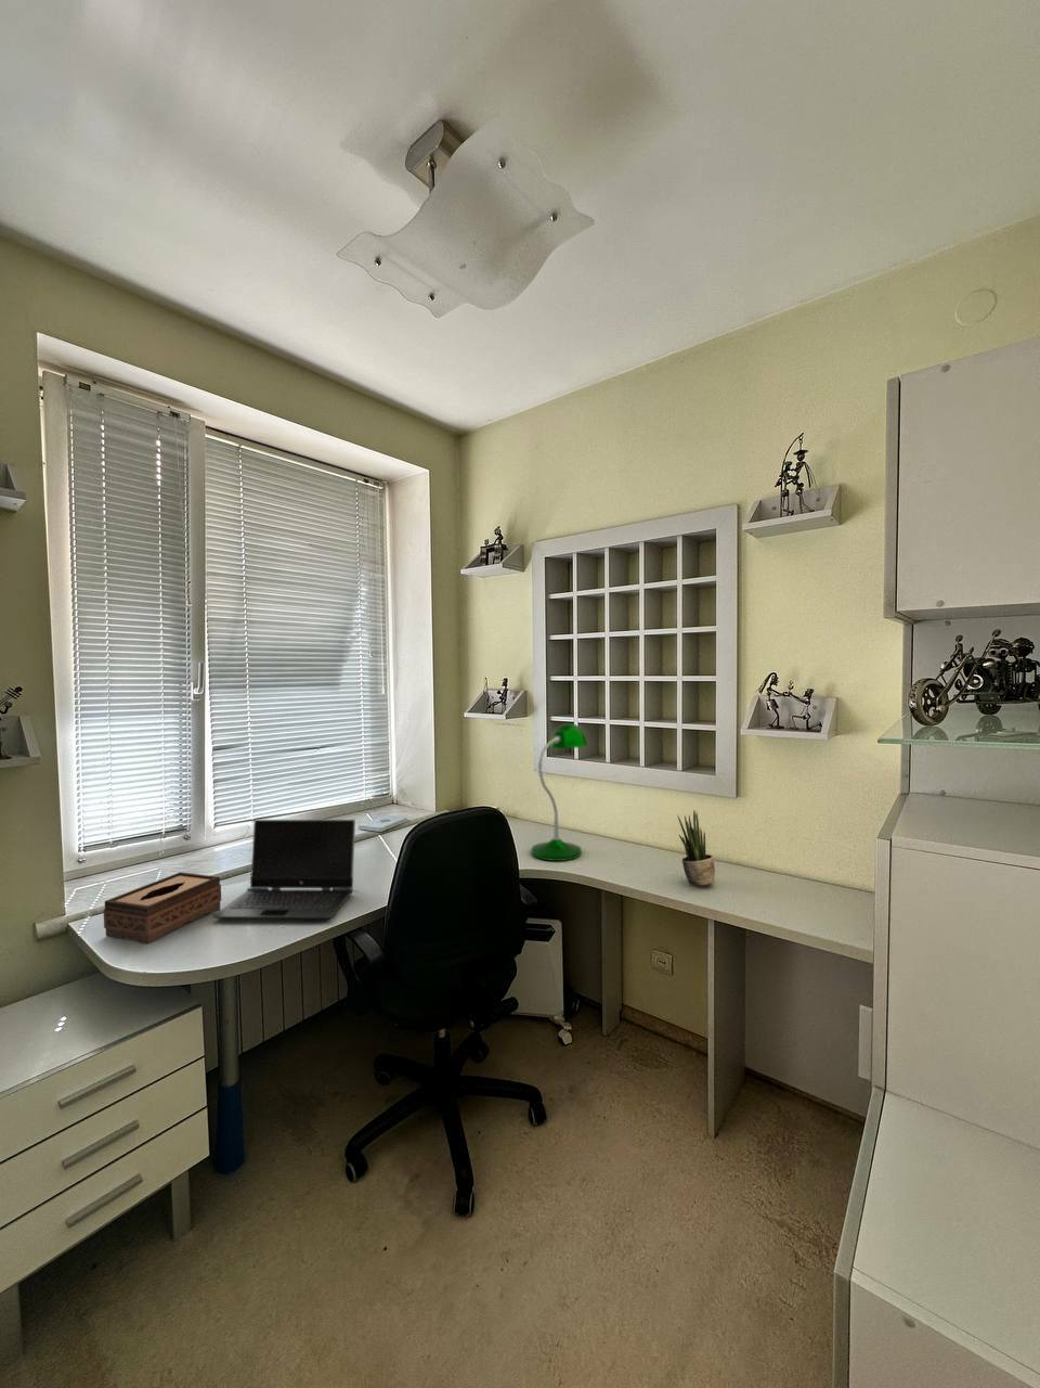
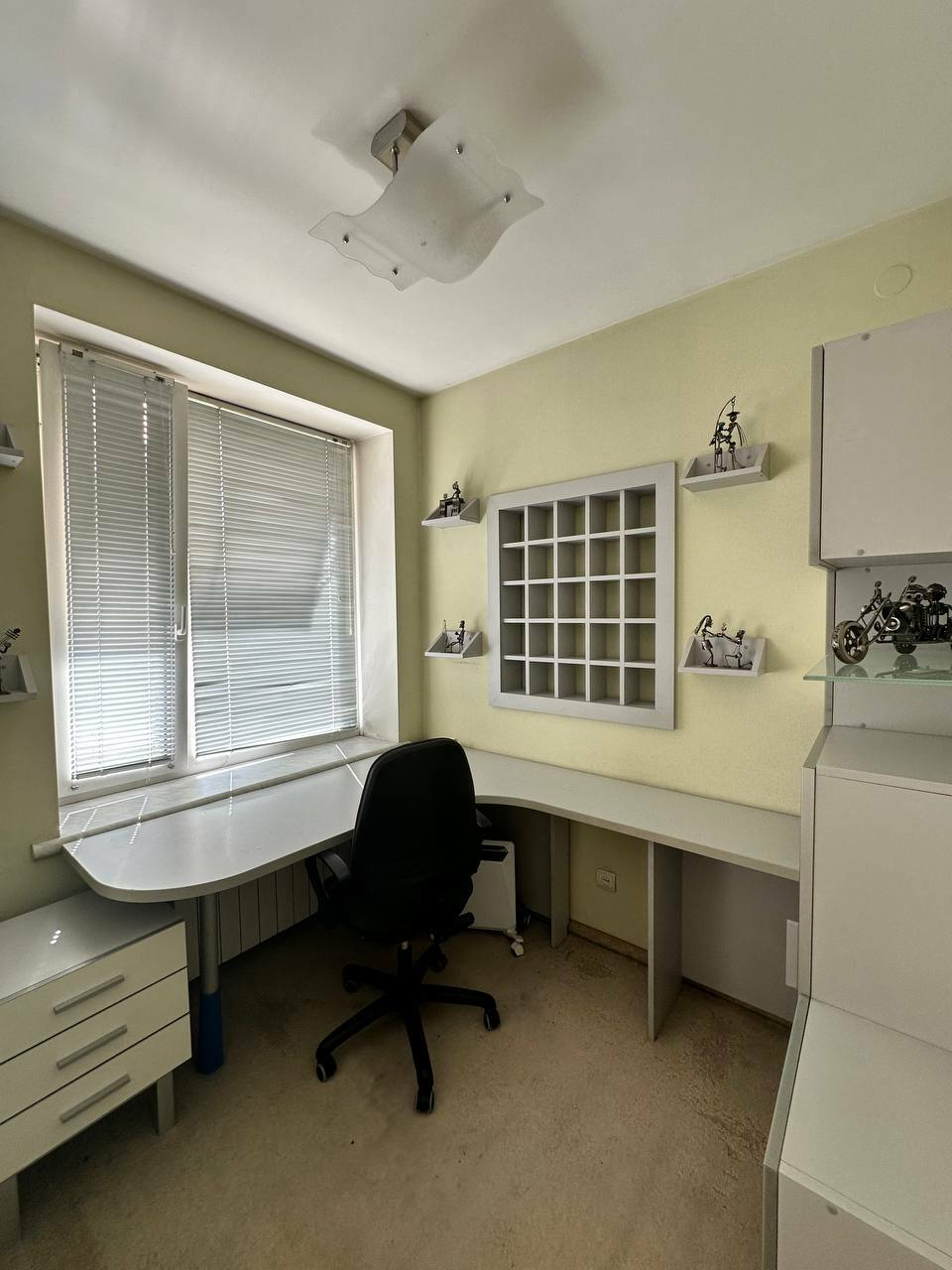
- tissue box (165, 904)
- potted plant (695, 845)
- desk lamp (551, 792)
- notepad (383, 822)
- laptop computer (288, 867)
